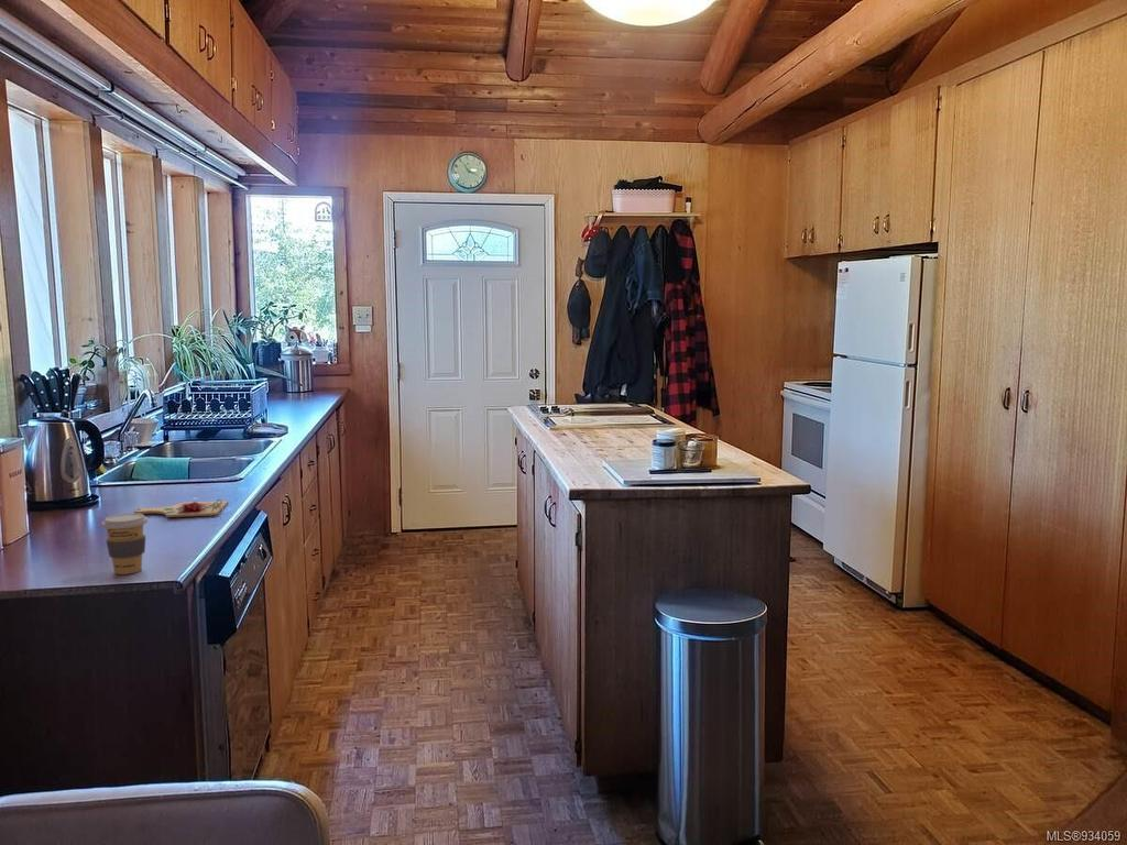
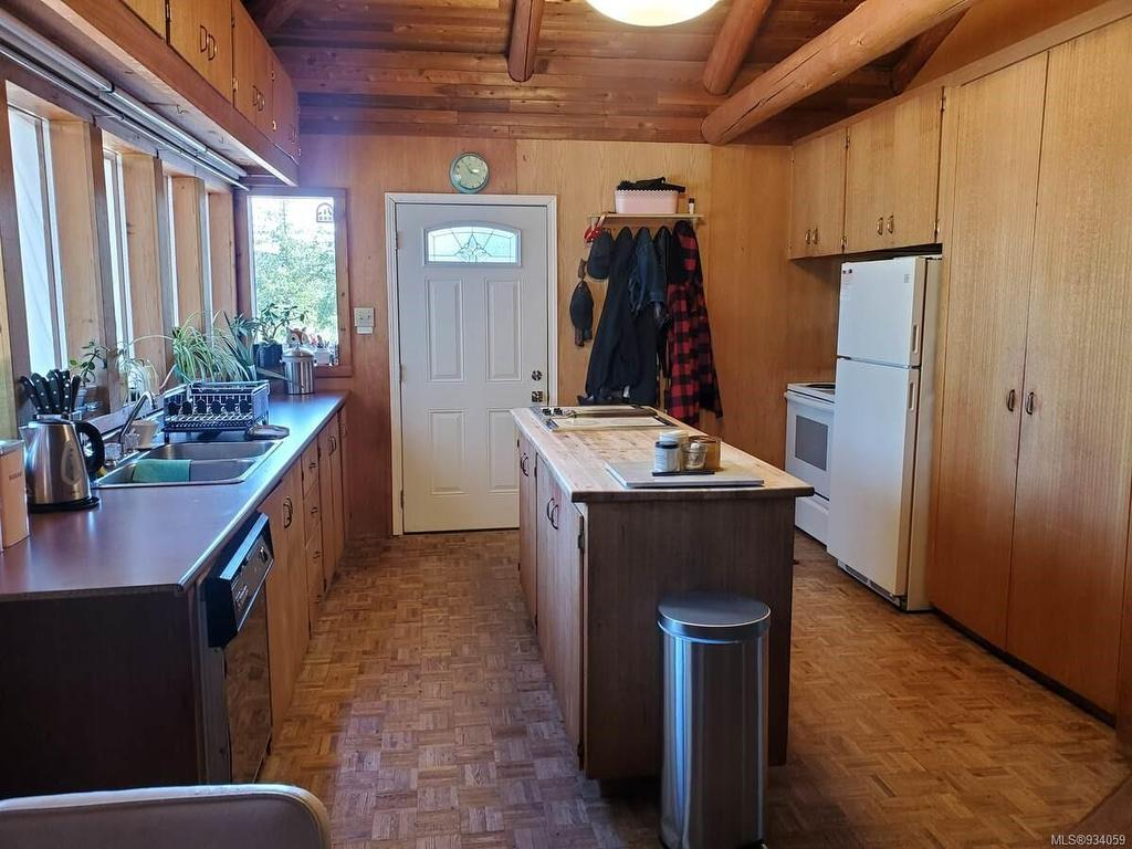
- cutting board (178, 505)
- coffee cup (125, 544)
